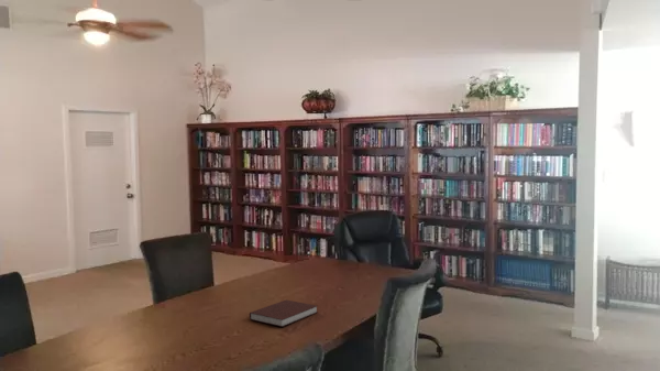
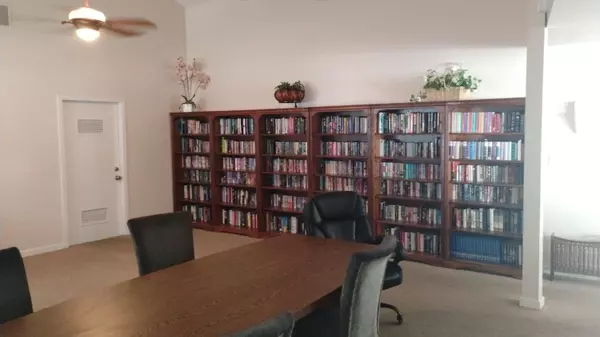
- notebook (284, 312)
